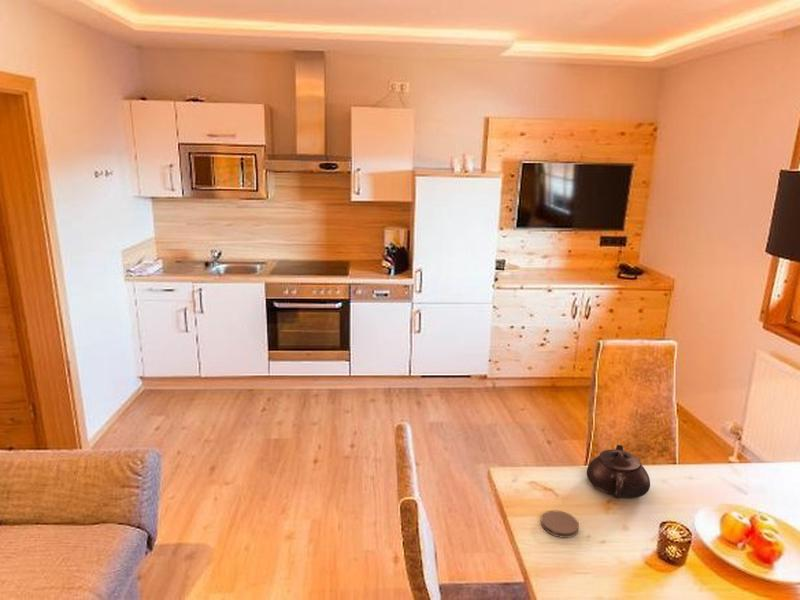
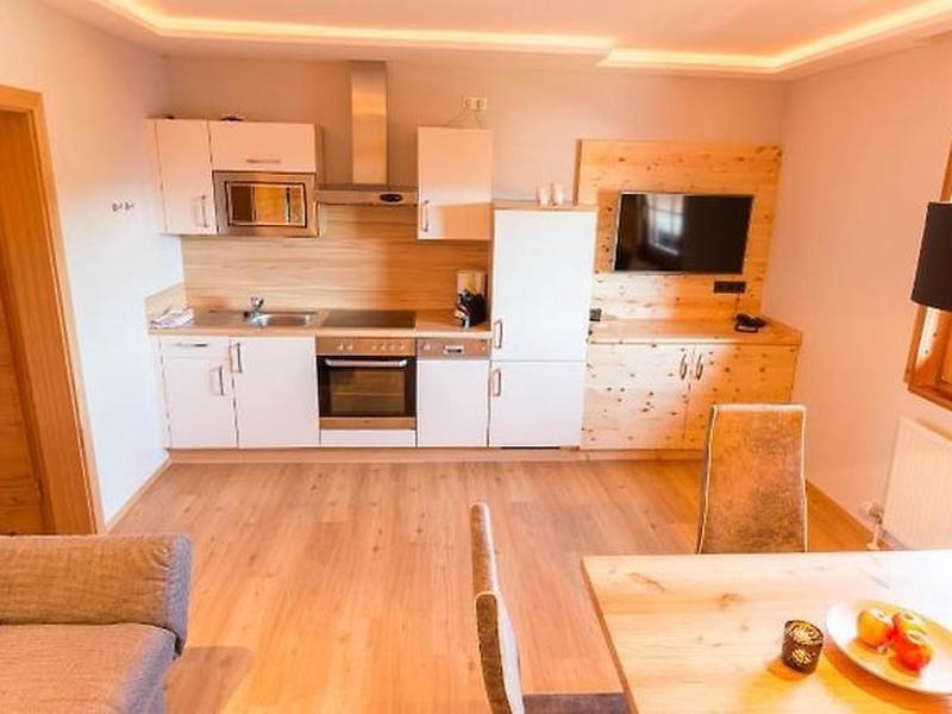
- coaster (559, 523)
- teapot (617, 470)
